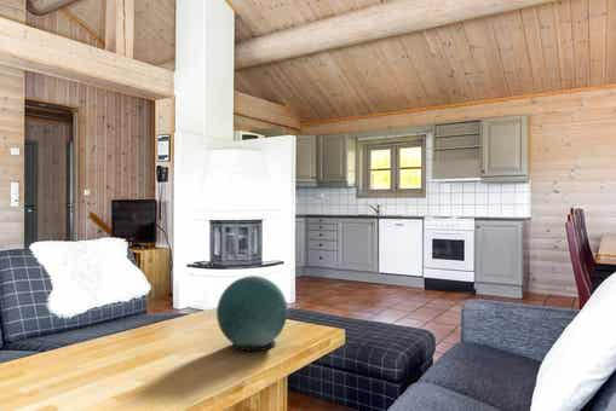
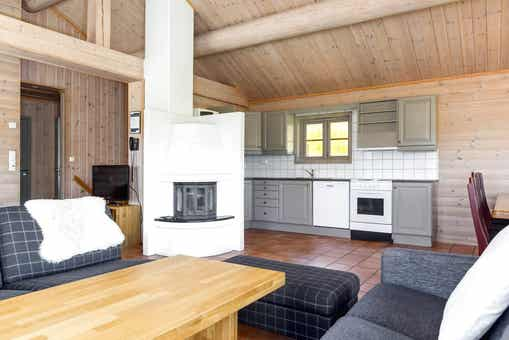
- decorative orb (252, 311)
